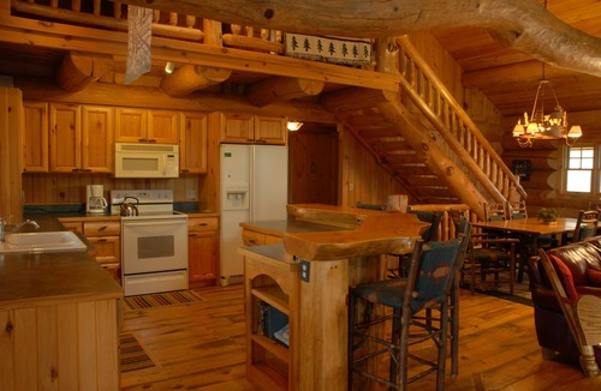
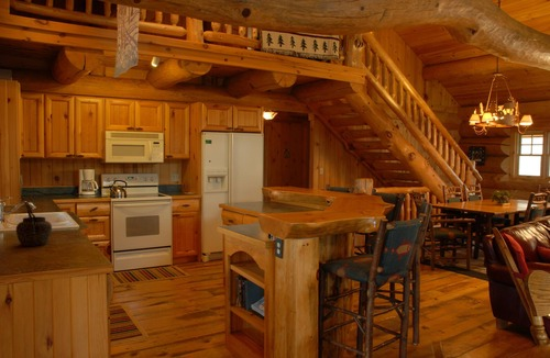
+ kettle (32, 223)
